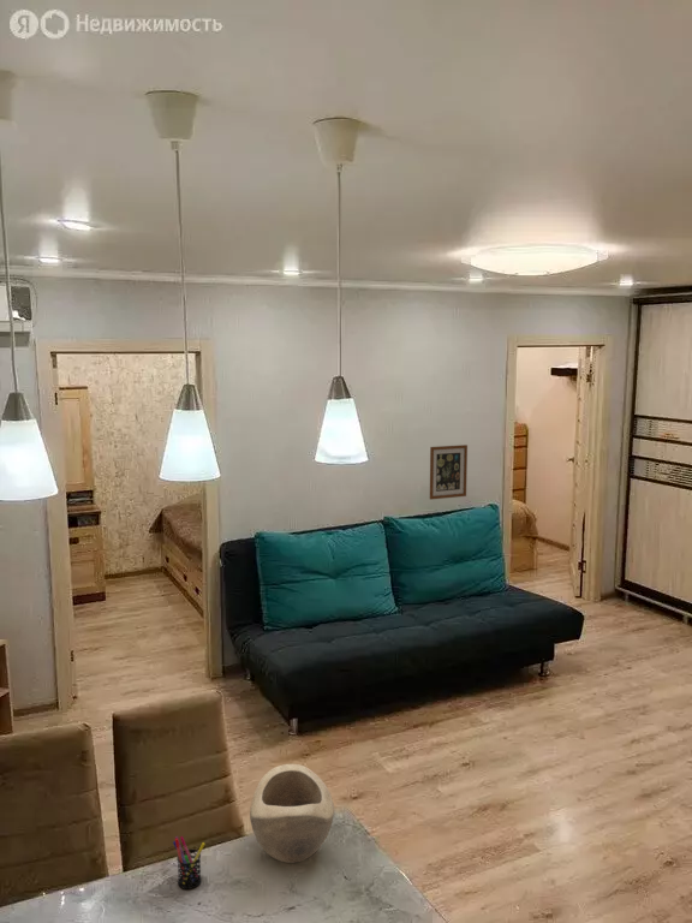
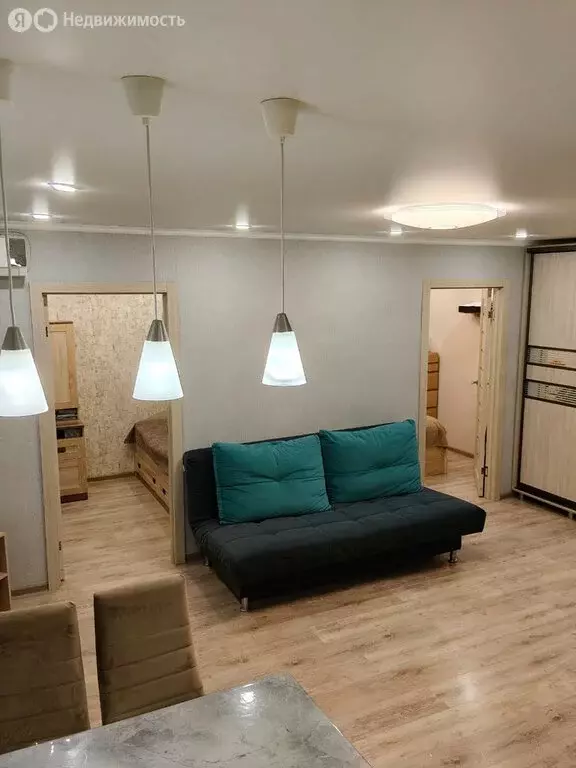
- wall art (448, 471)
- pen holder (186, 862)
- decorative bowl (292, 816)
